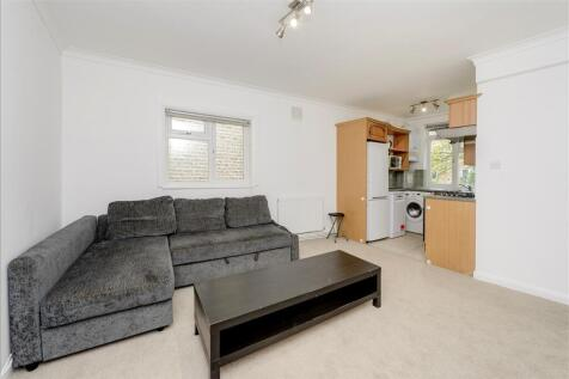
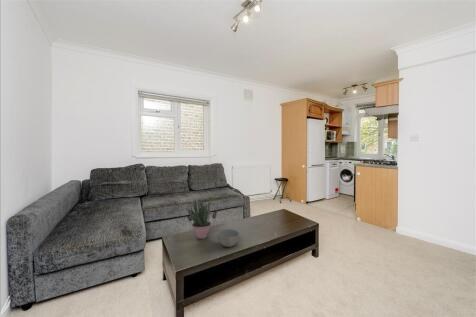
+ potted plant (199, 217)
+ bowl (228, 239)
